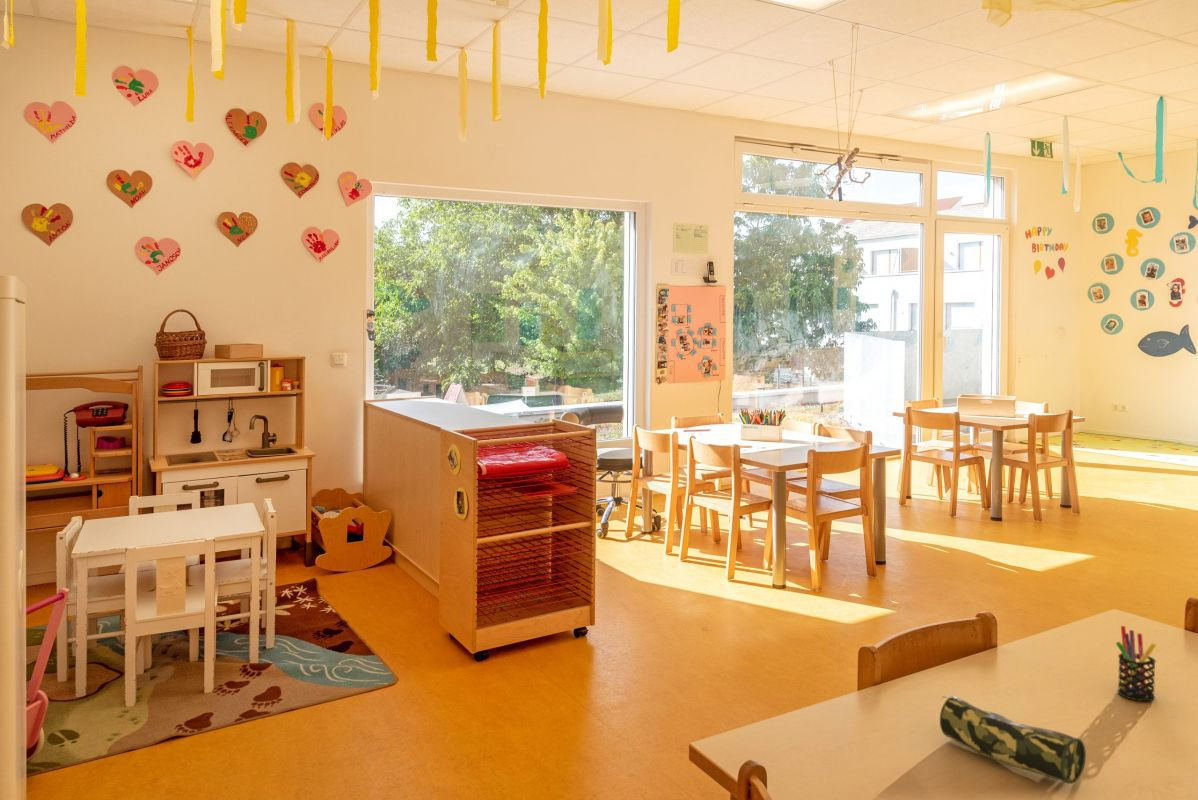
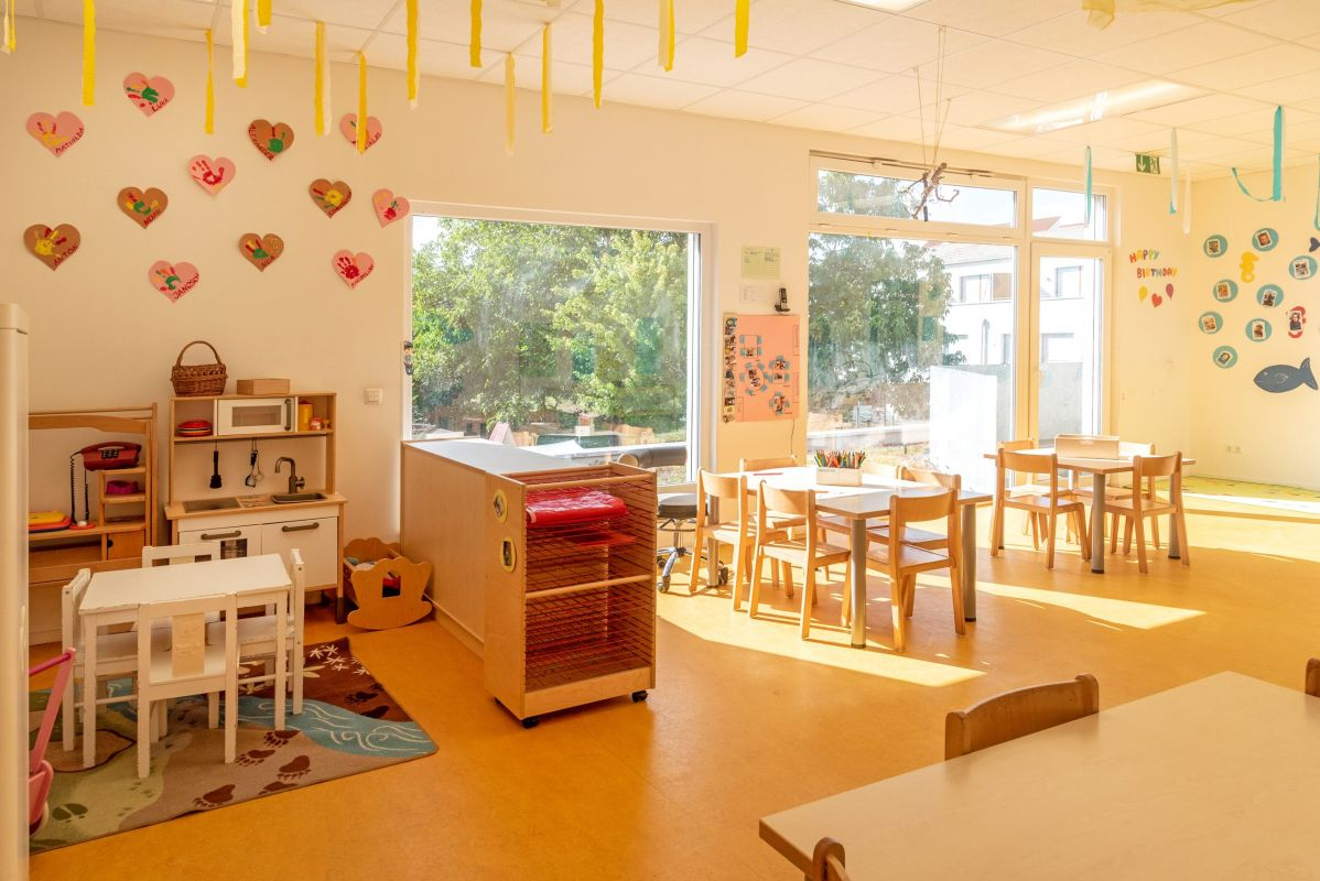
- pen holder (1132, 662)
- pencil case (1005, 737)
